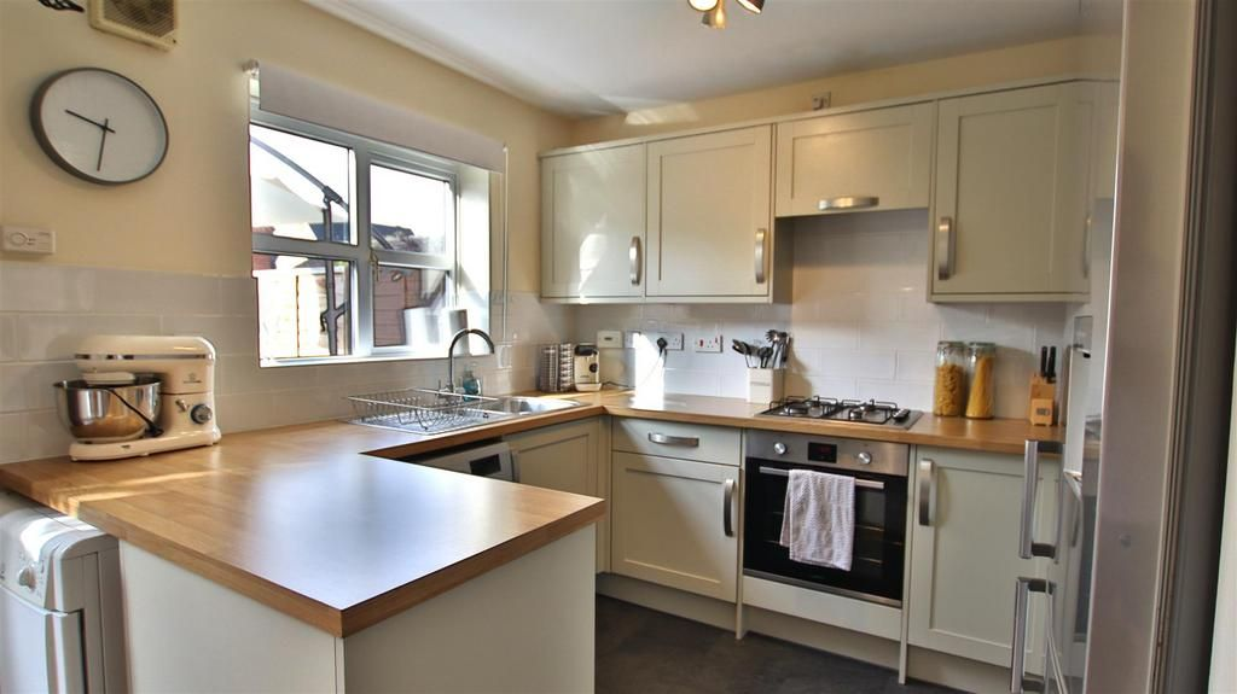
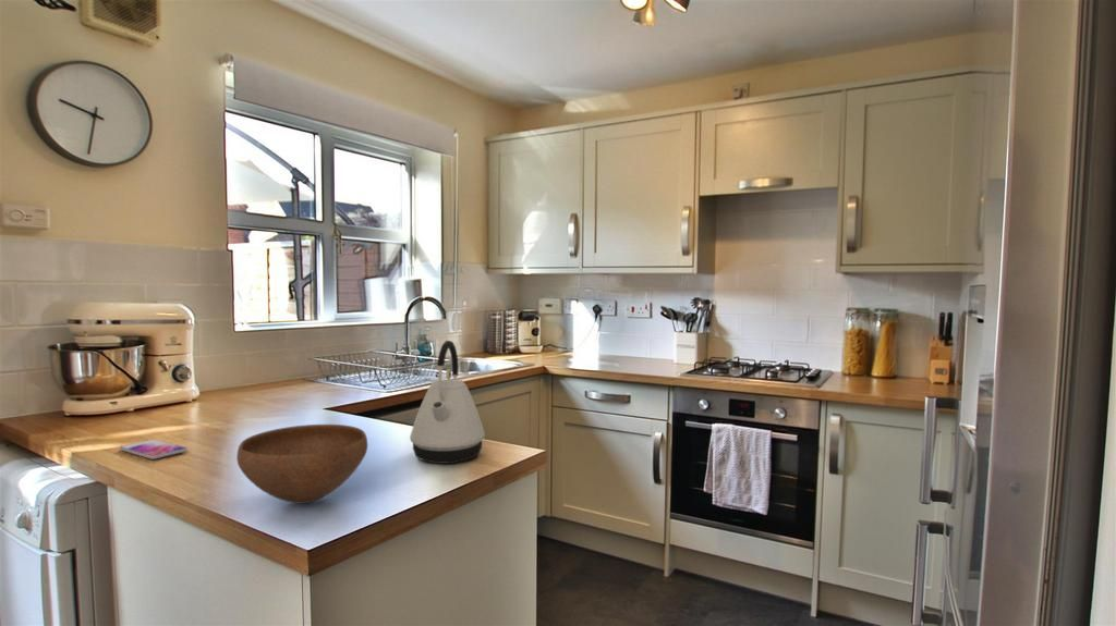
+ bowl (305, 469)
+ smartphone (153, 449)
+ kettle (447, 398)
